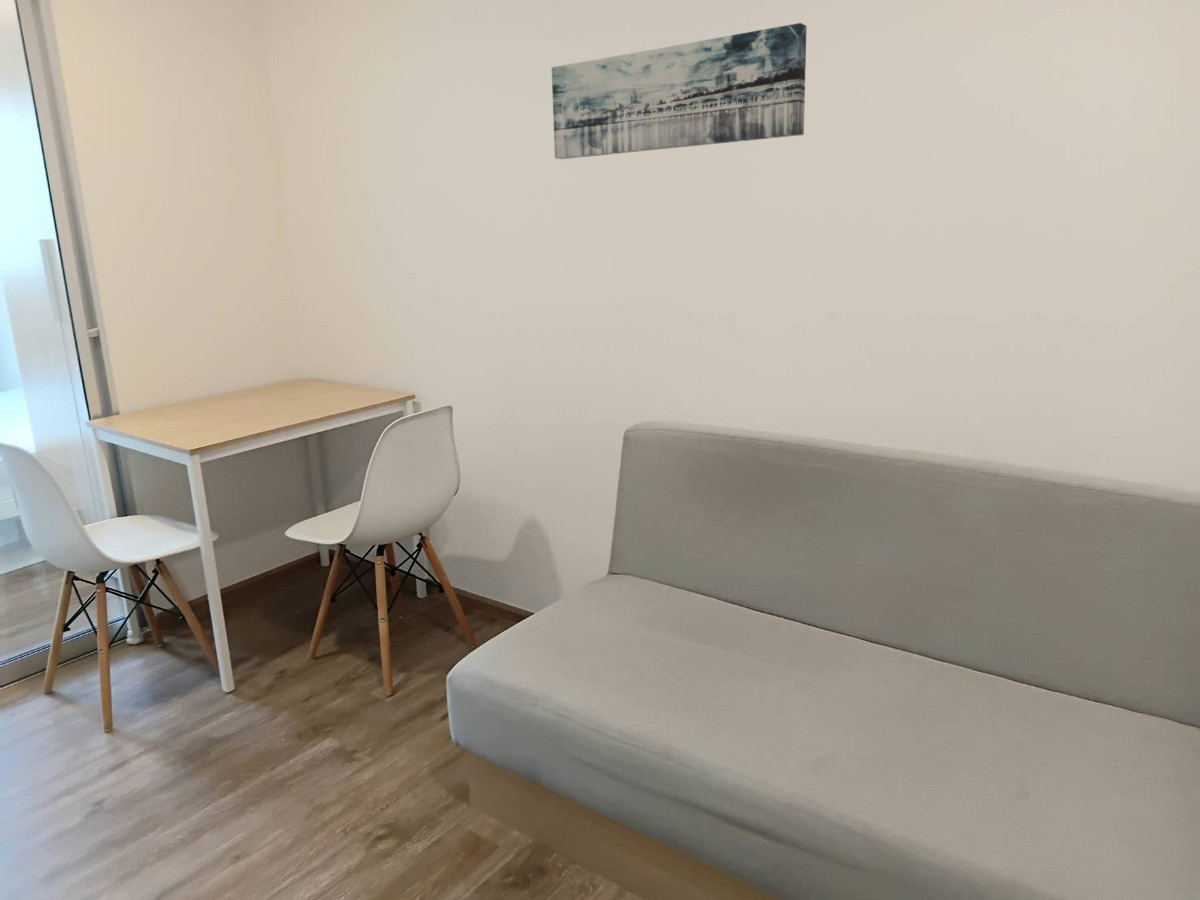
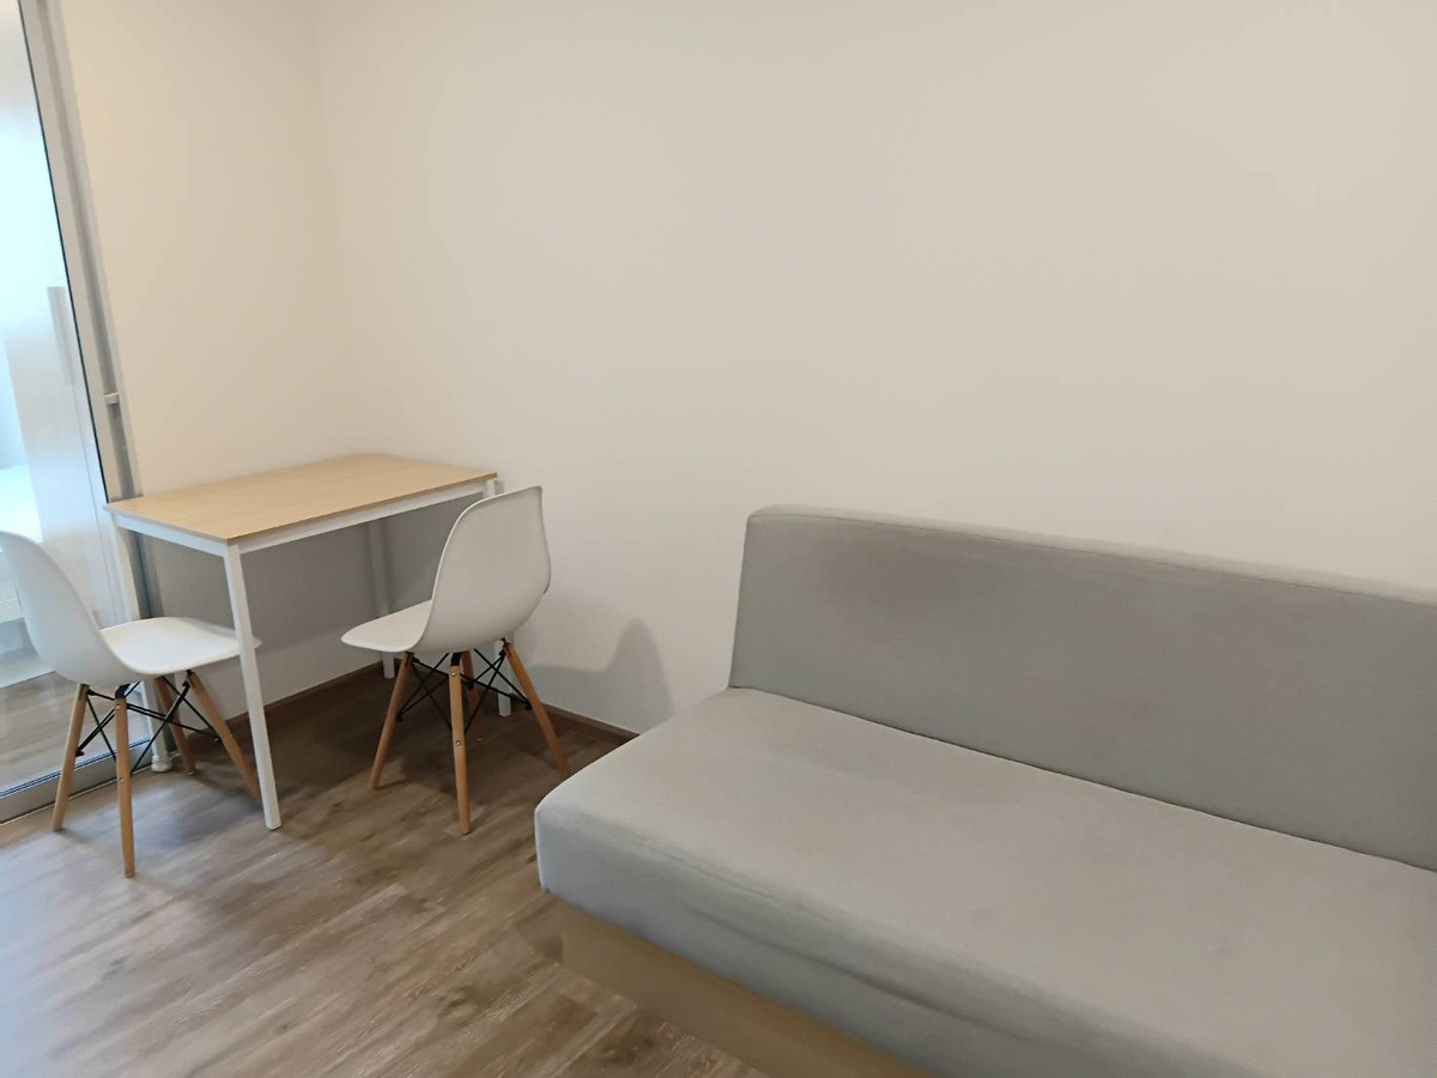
- wall art (668, 98)
